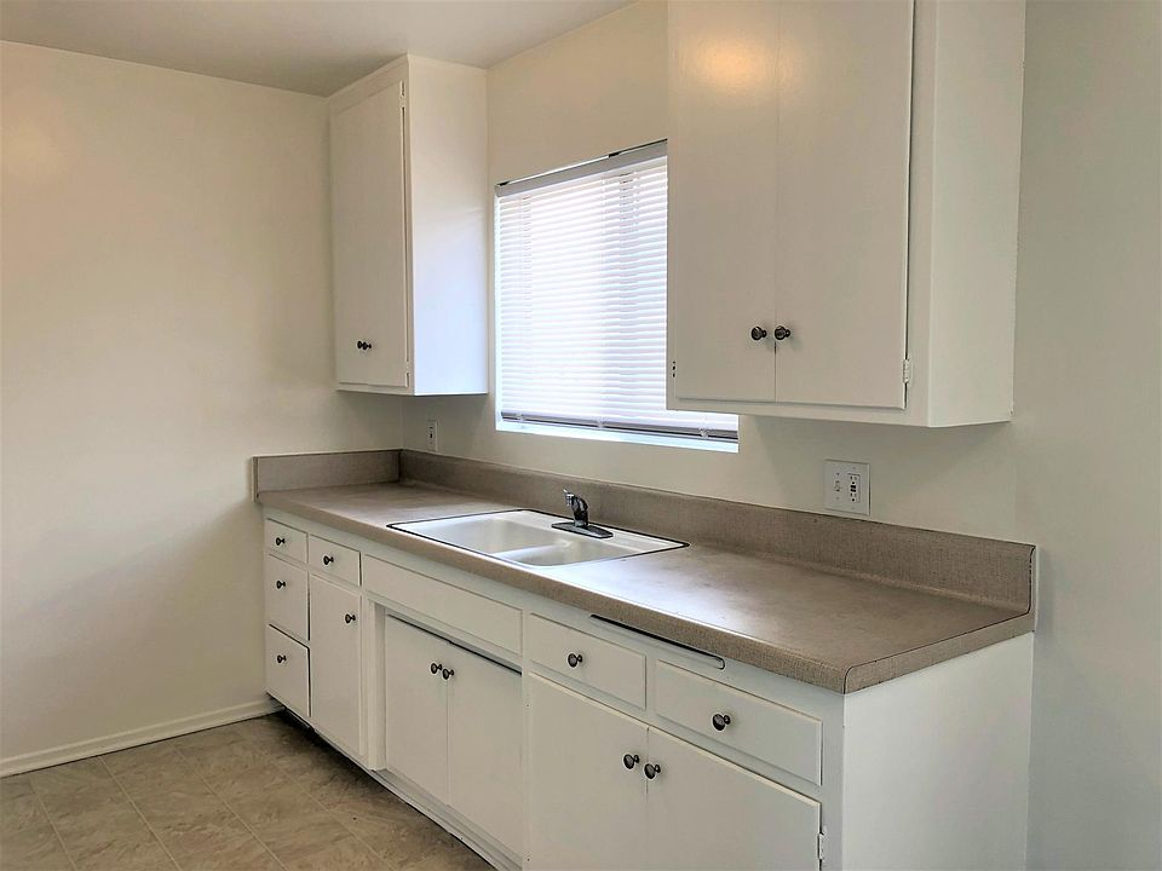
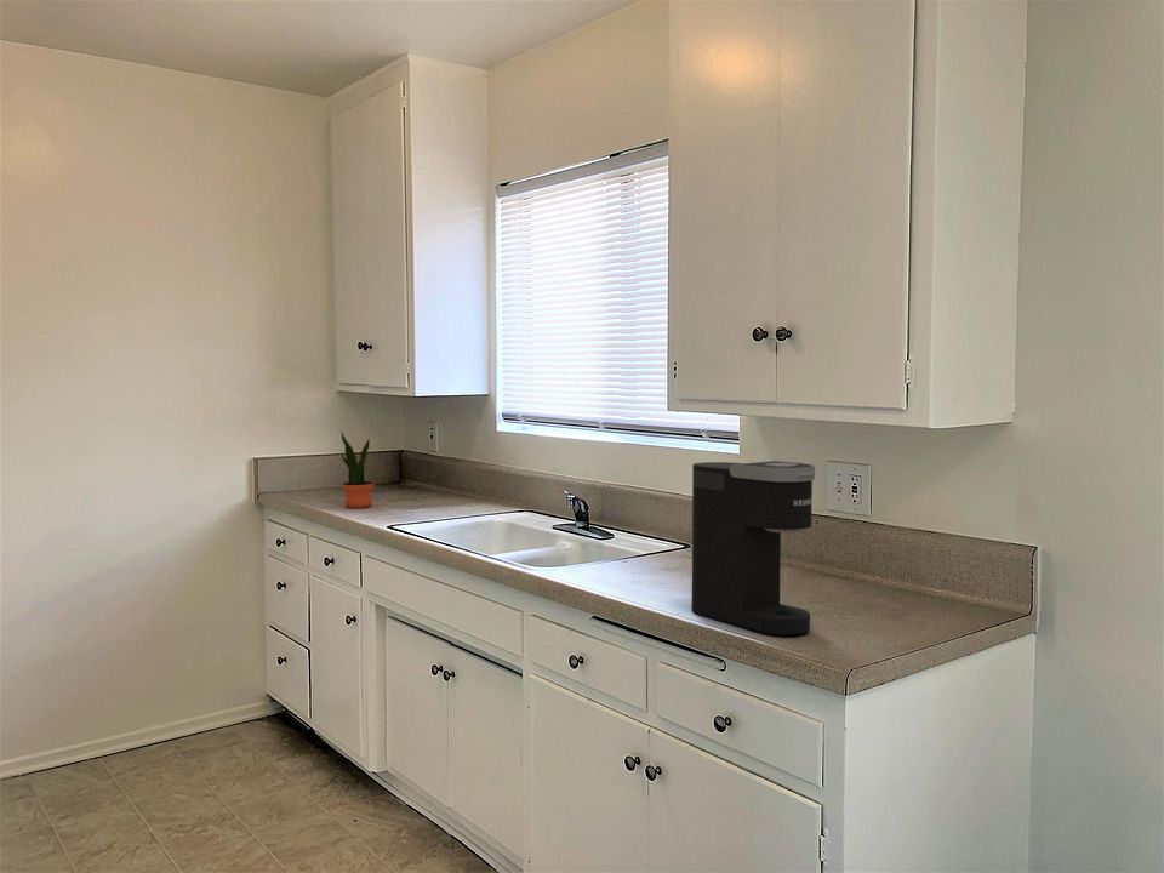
+ coffee maker (751, 541)
+ potted plant (352, 468)
